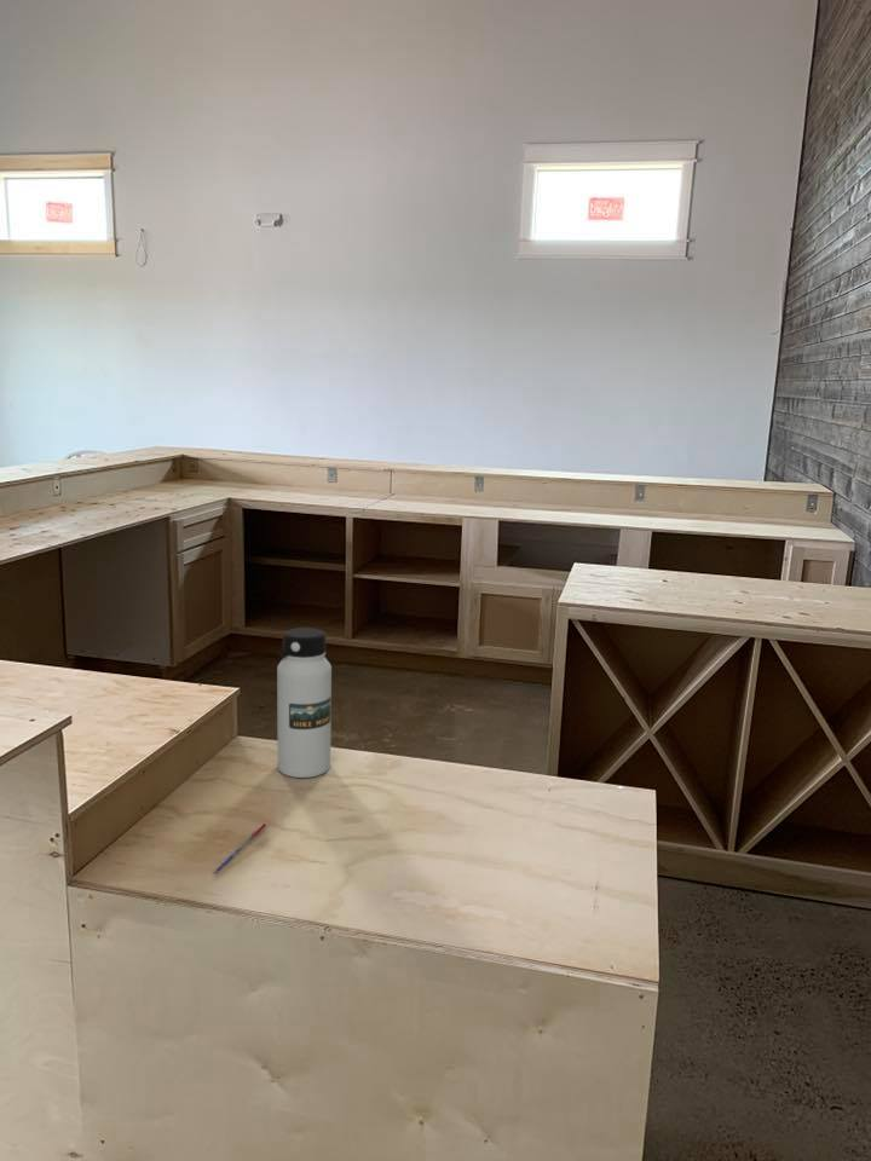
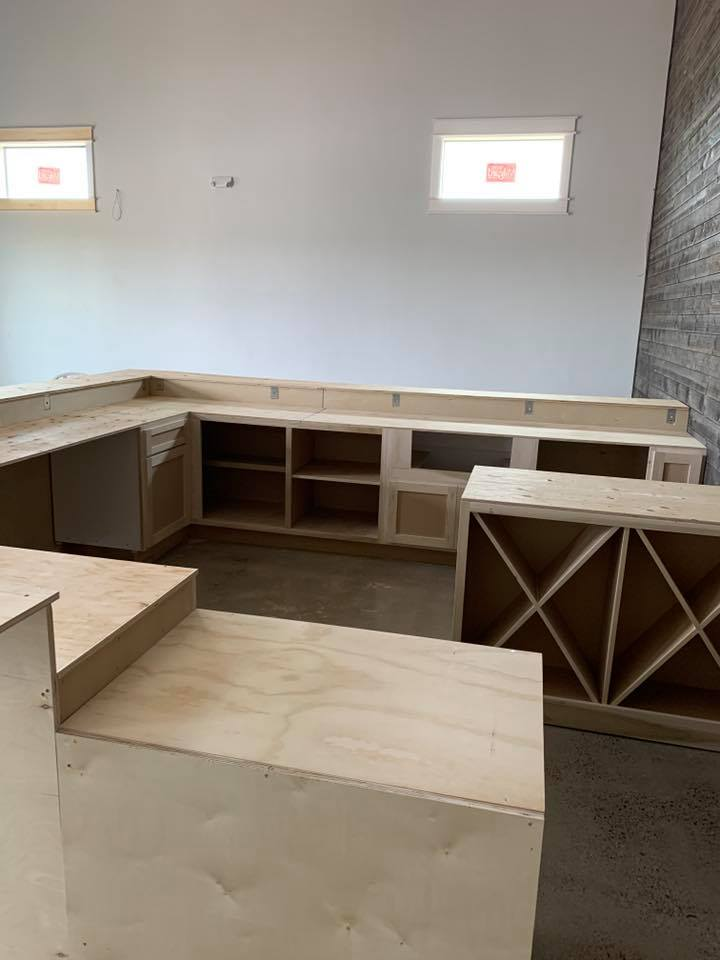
- pen (240, 847)
- water bottle (304, 700)
